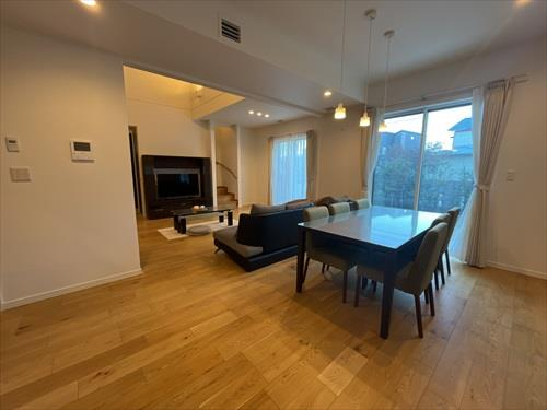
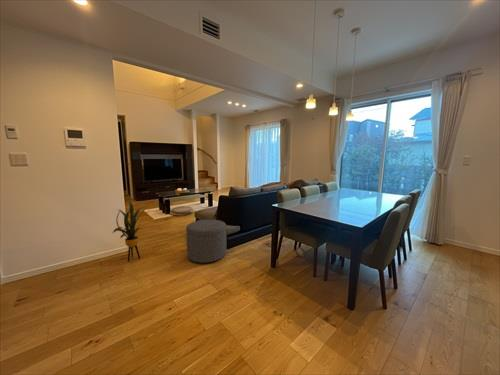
+ ottoman (206, 239)
+ house plant (133, 230)
